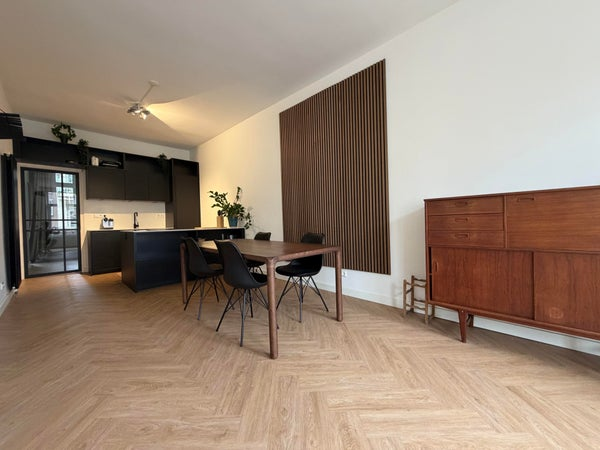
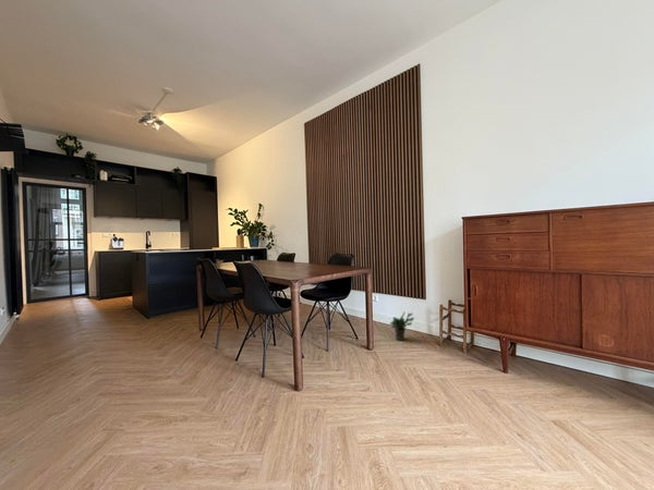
+ potted plant (404, 324)
